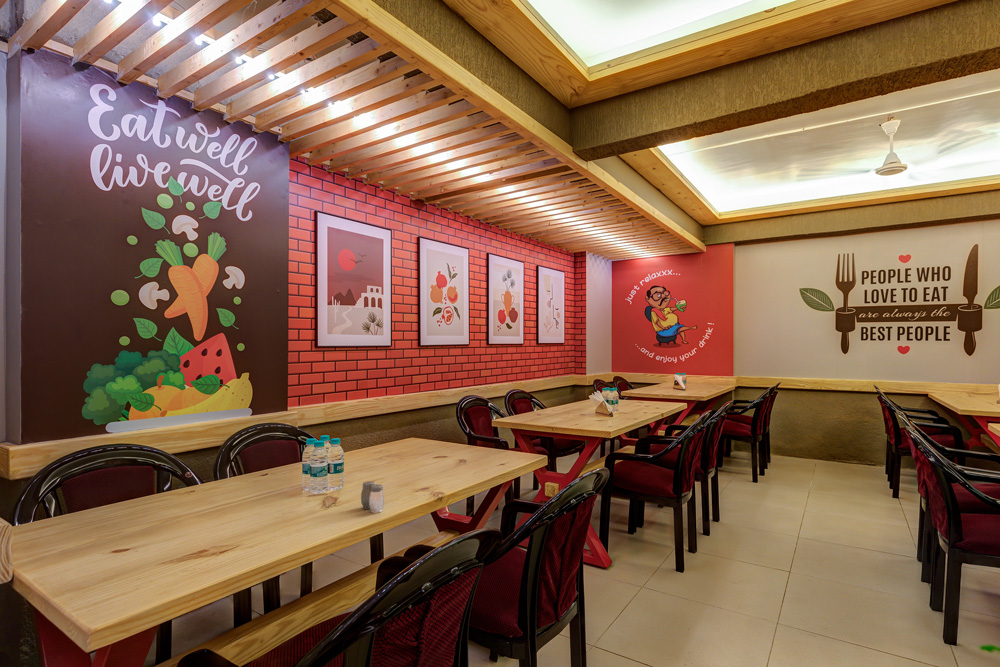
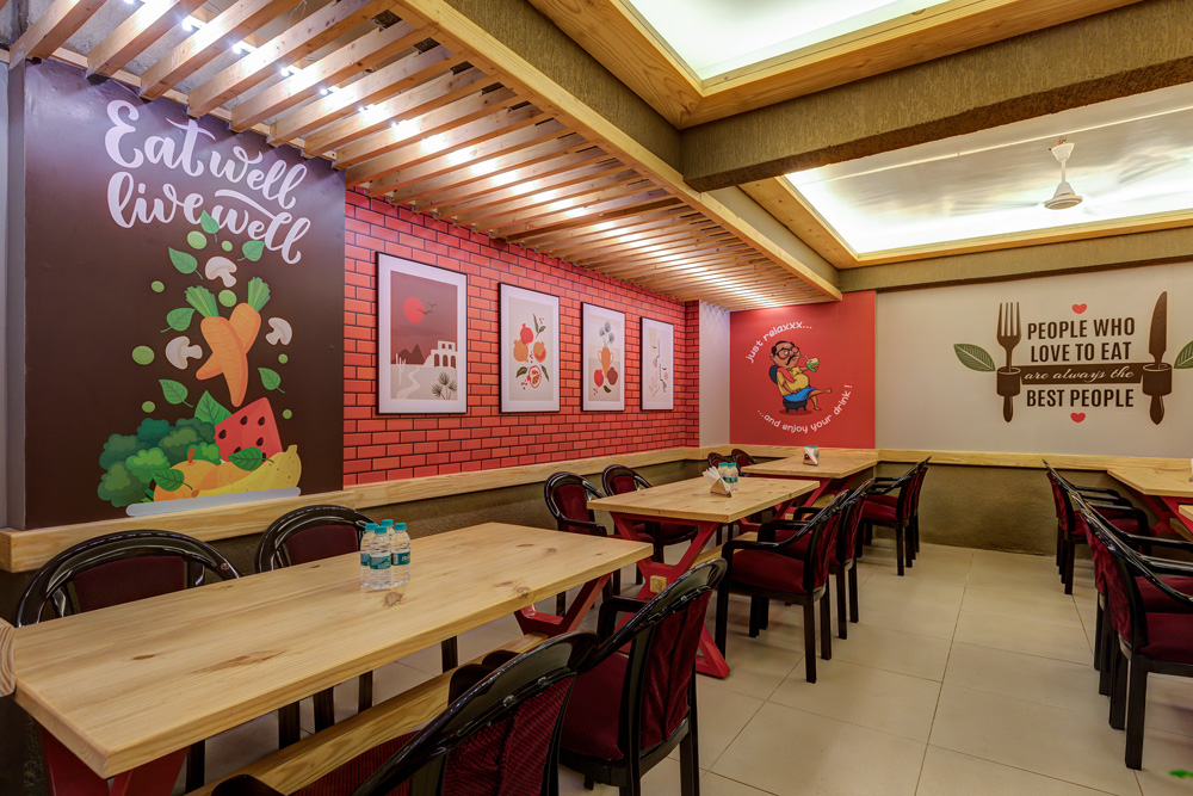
- salt and pepper shaker (372, 496)
